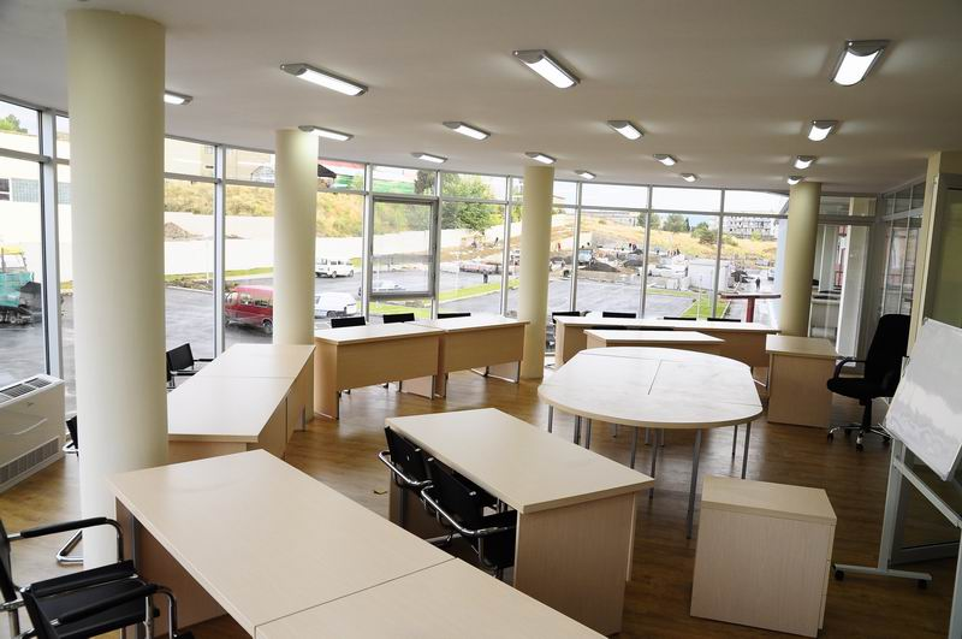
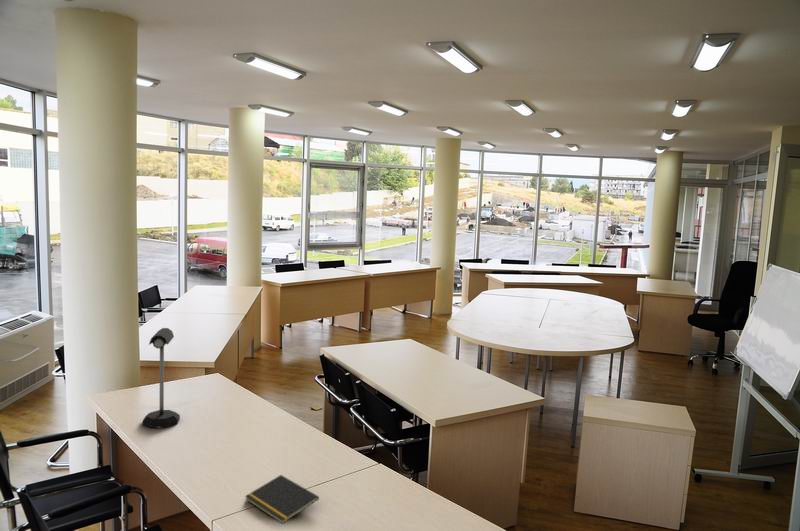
+ notepad (281, 497)
+ mailbox (161, 377)
